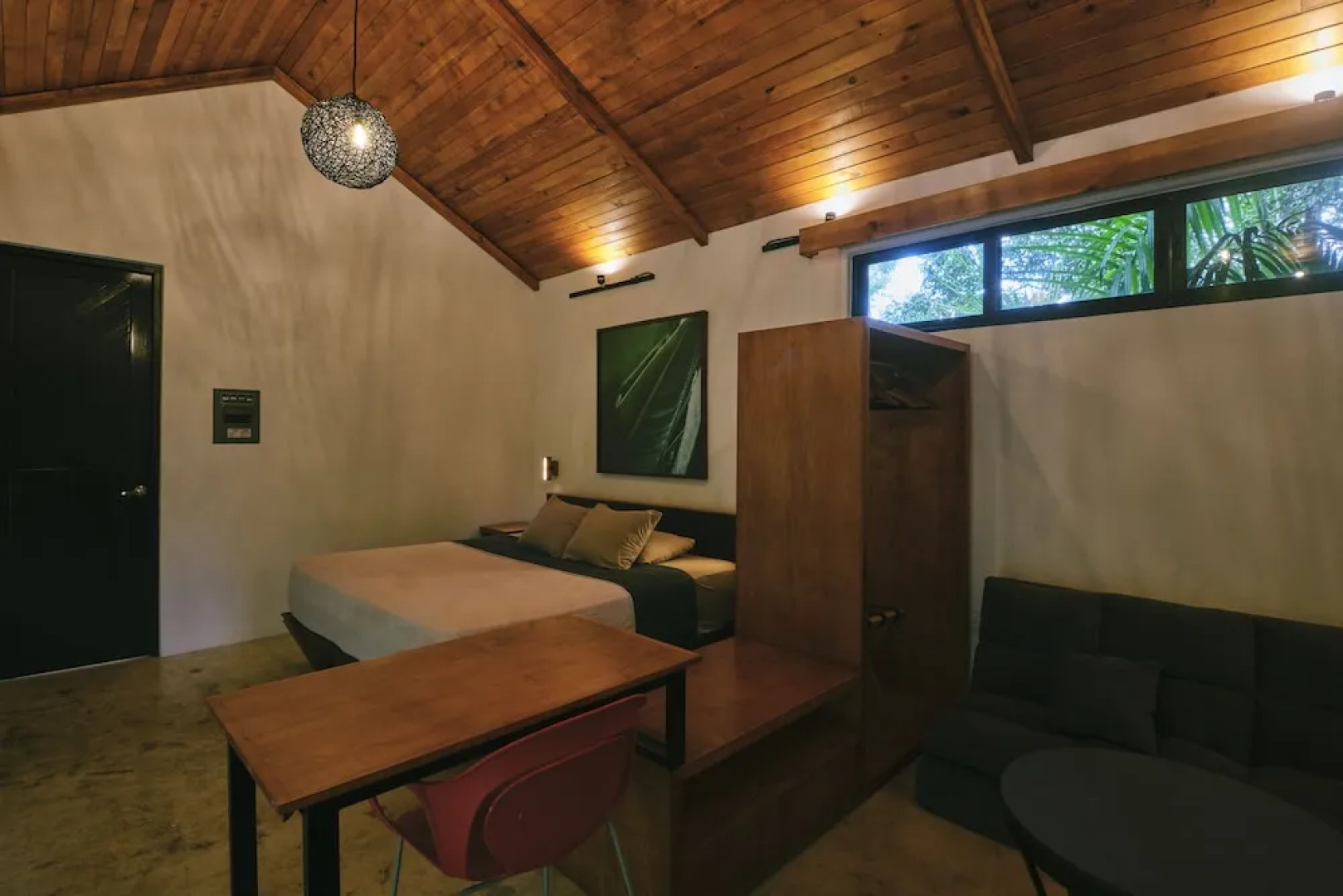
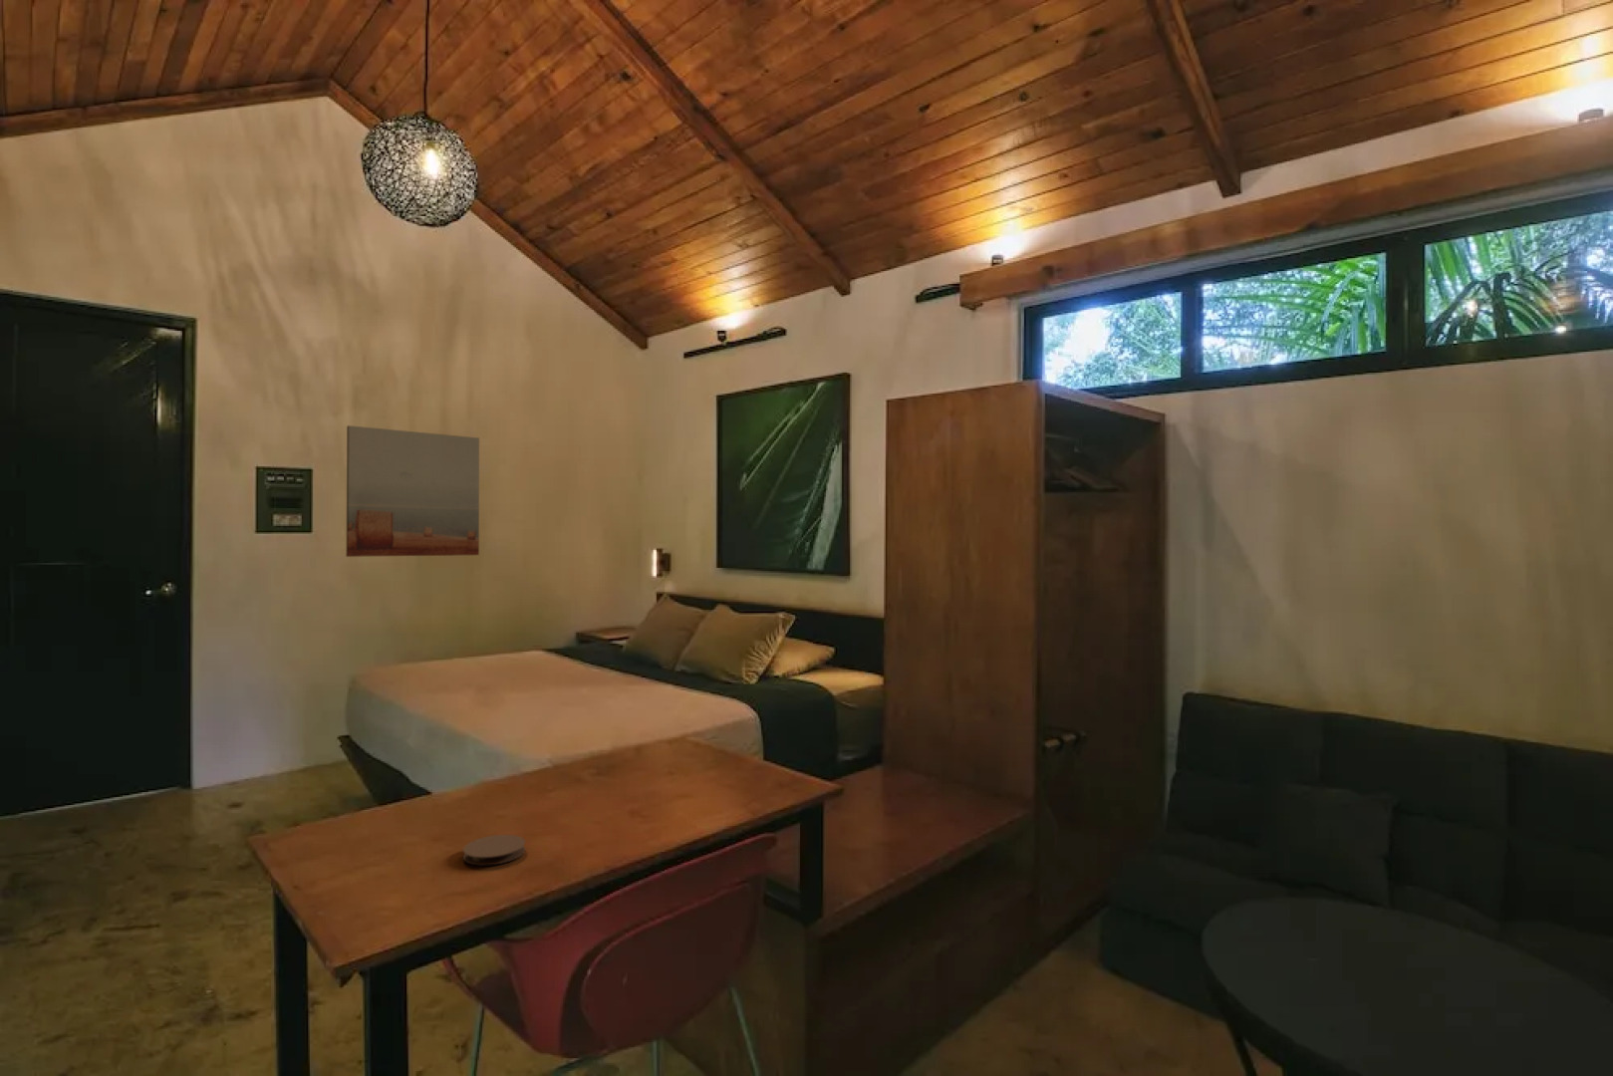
+ wall art (416, 494)
+ coaster (494, 849)
